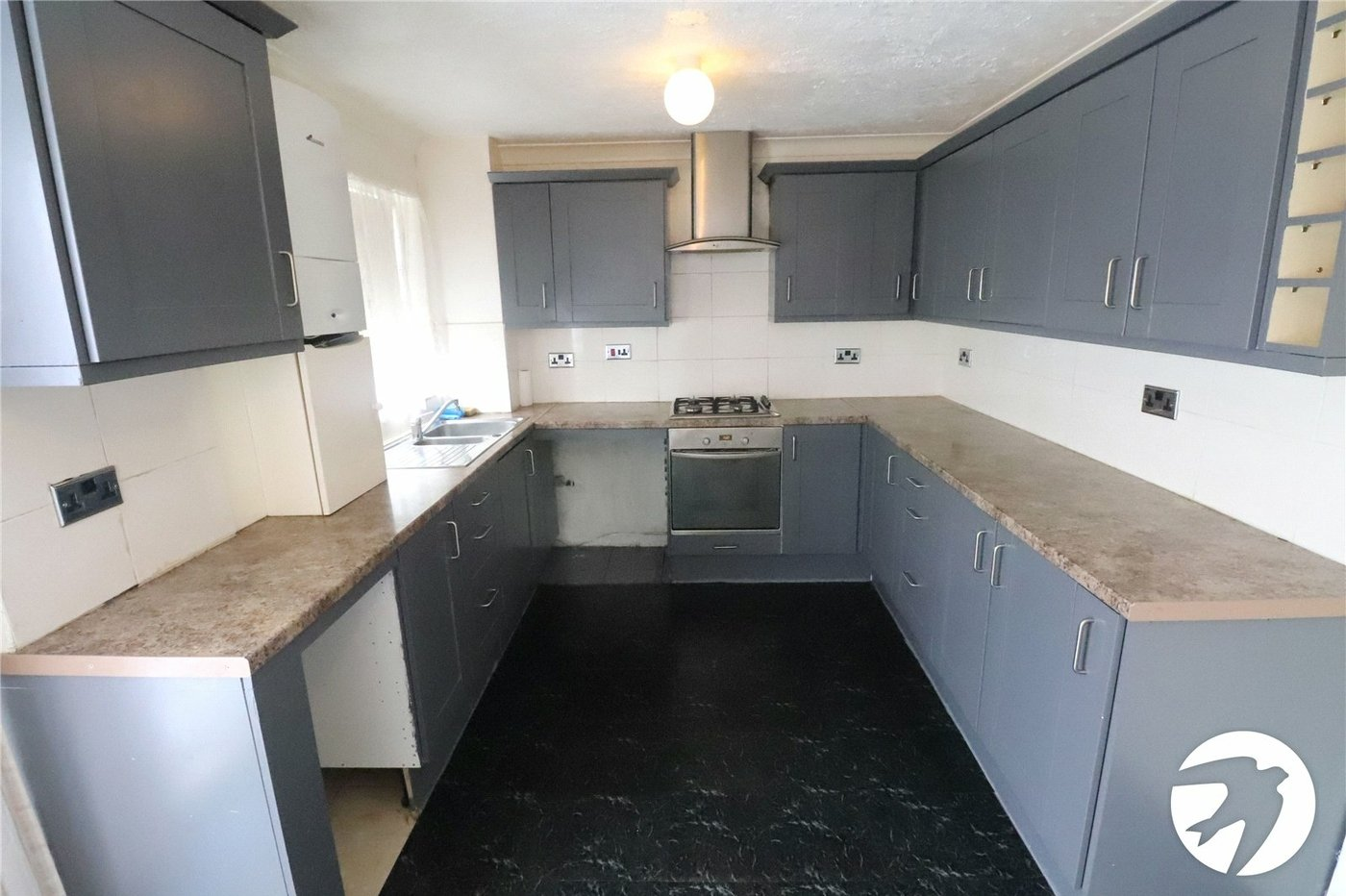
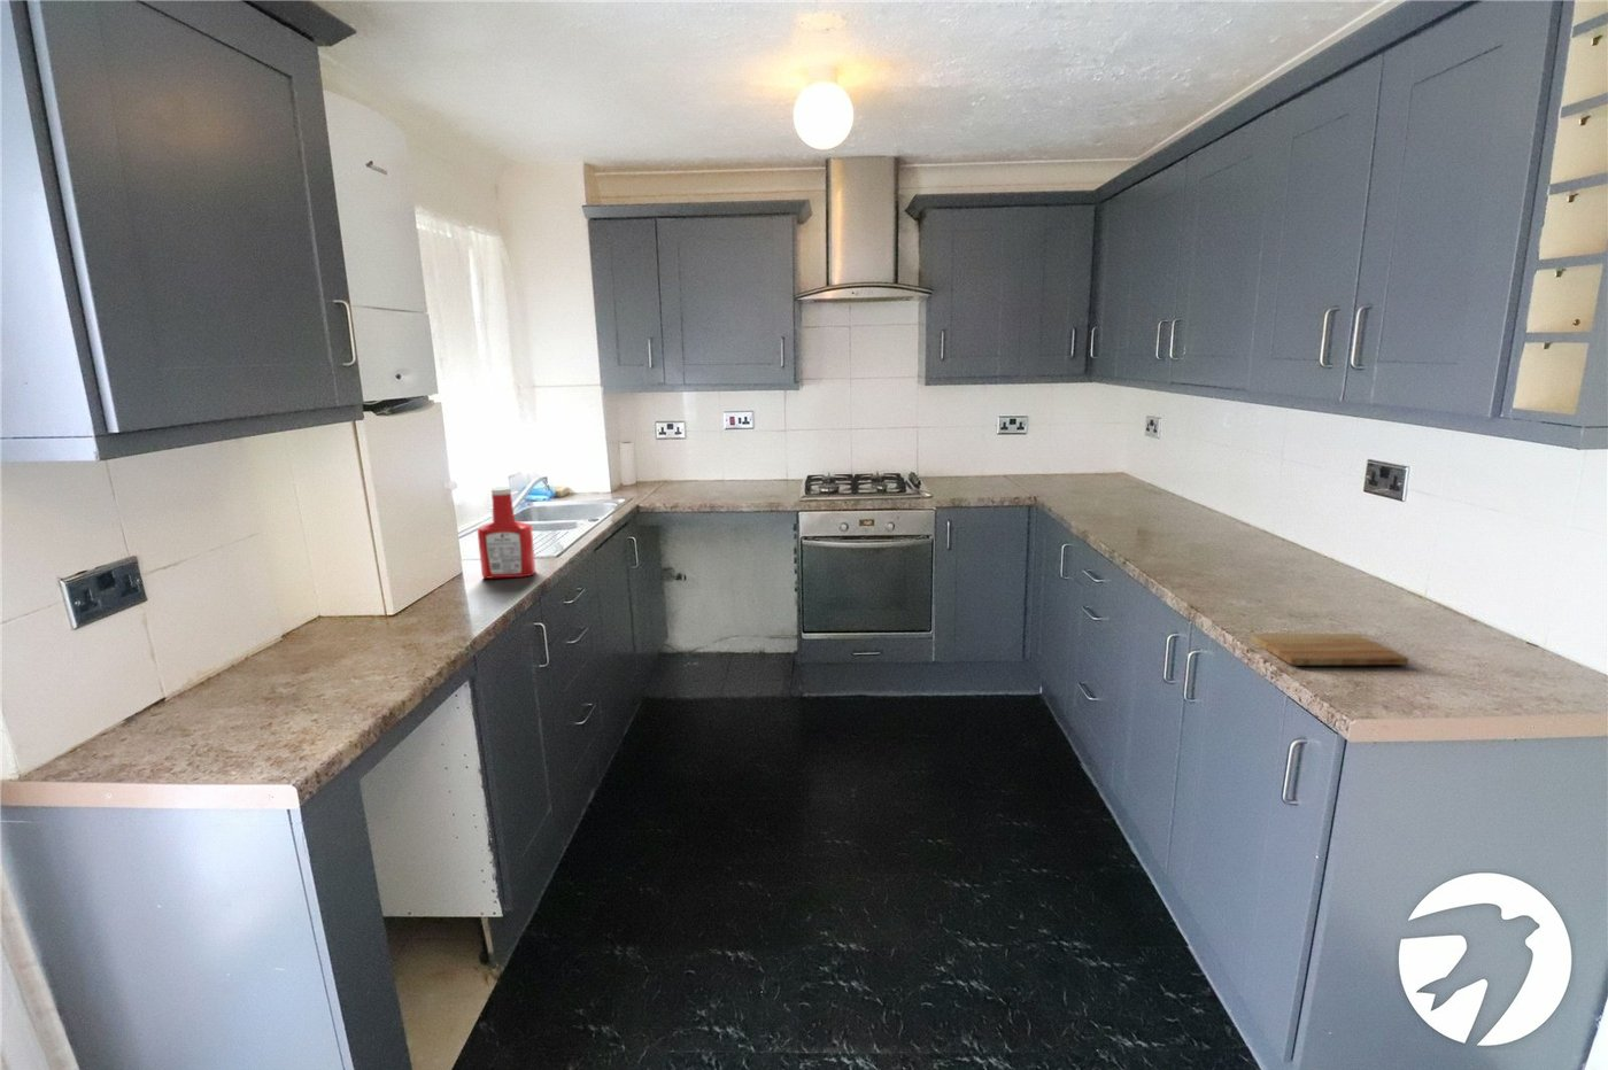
+ cutting board (1325, 647)
+ soap bottle (504, 531)
